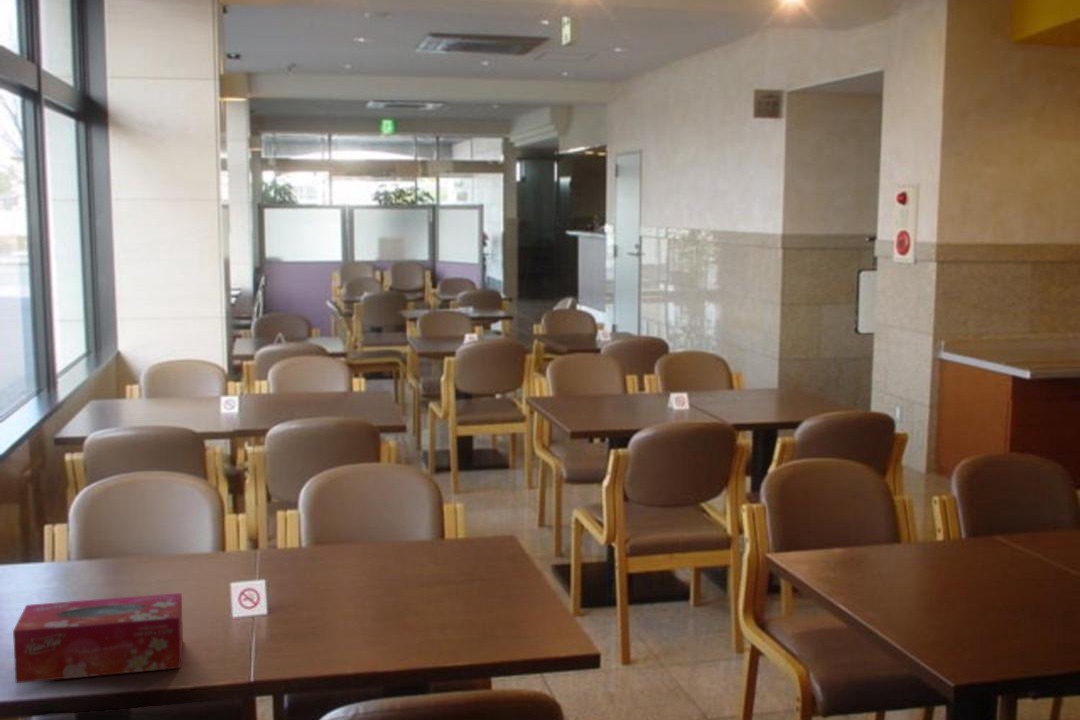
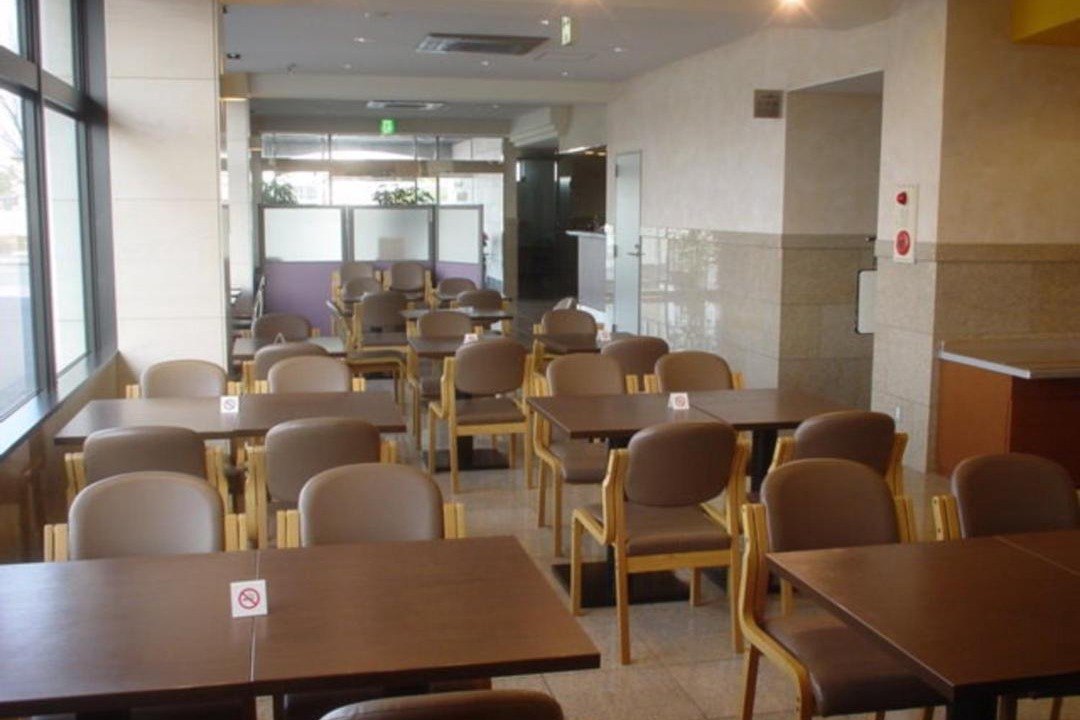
- tissue box (102, 636)
